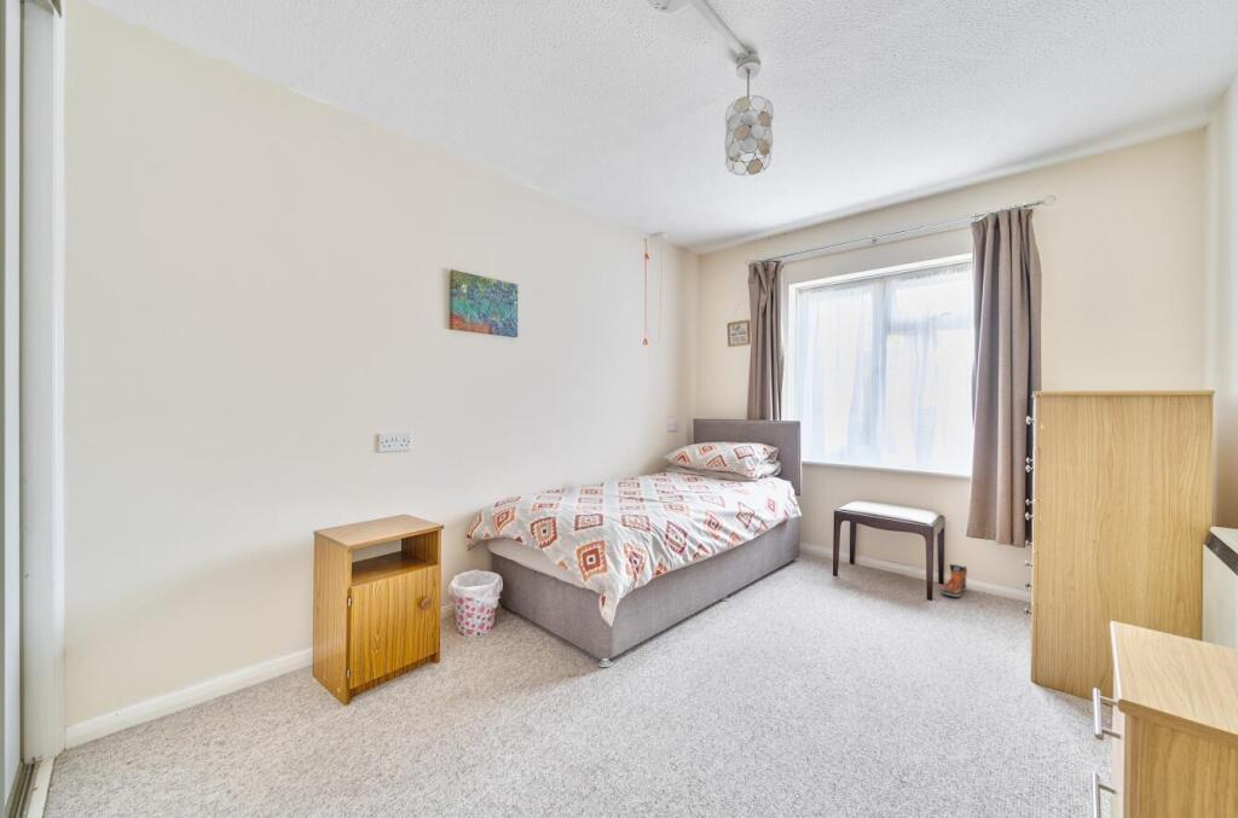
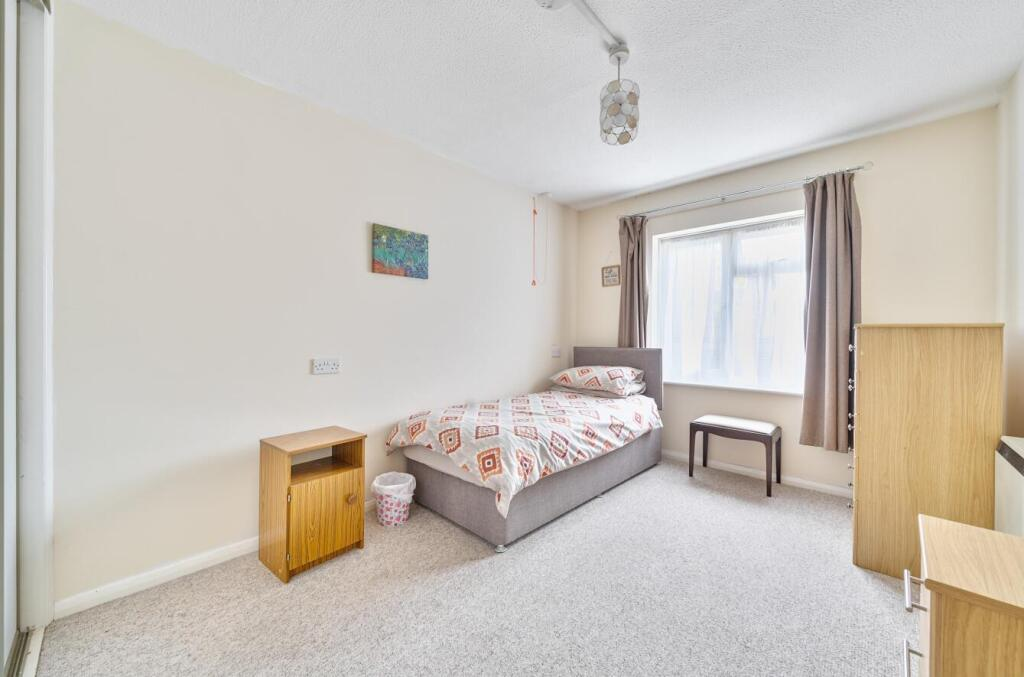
- sneaker (953, 579)
